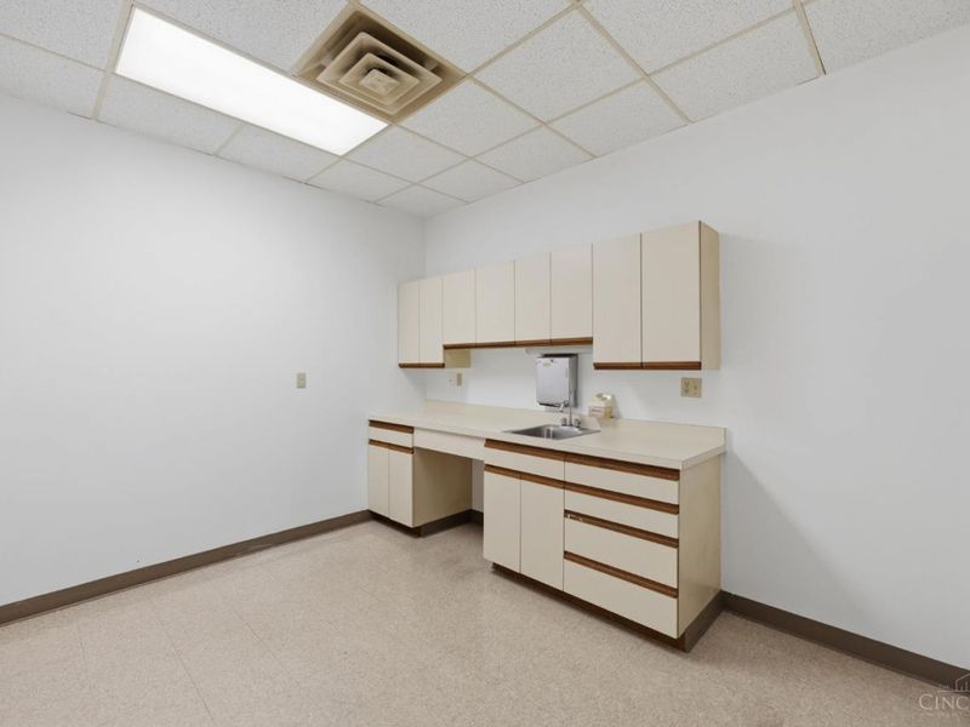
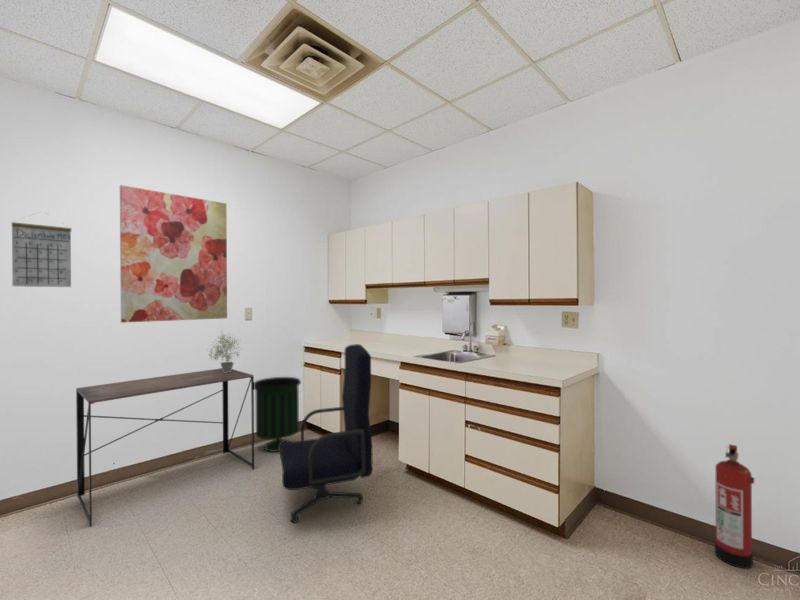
+ desk (171, 420)
+ potted plant (225, 351)
+ office chair (325, 434)
+ wall art (178, 257)
+ fire extinguisher (734, 500)
+ trash can (277, 413)
+ calendar (42, 248)
